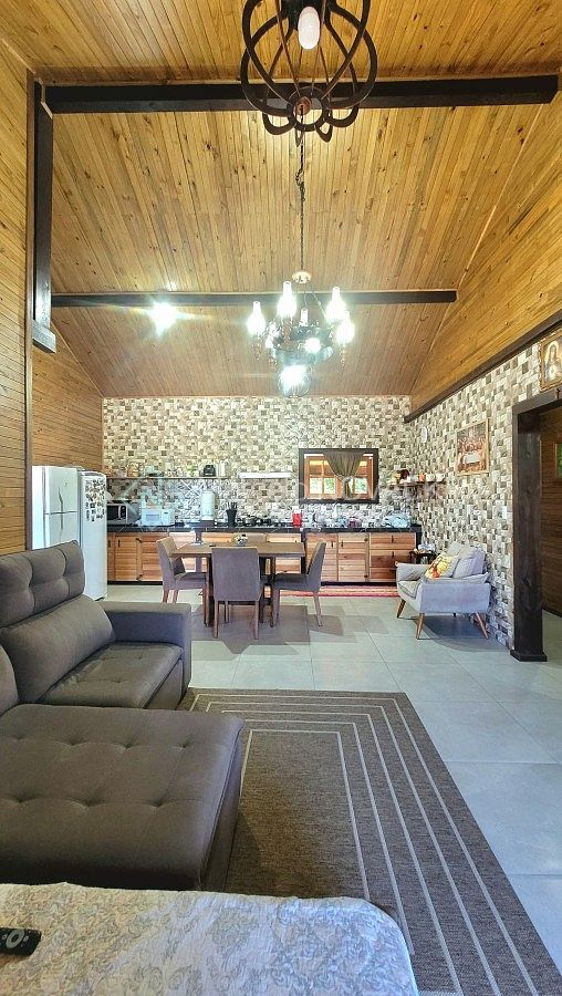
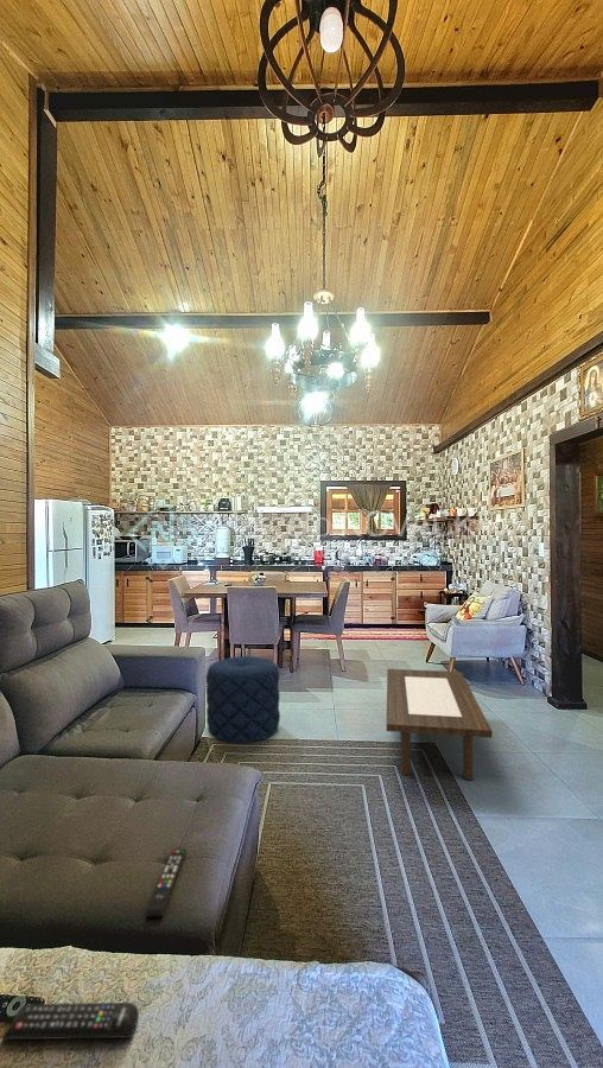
+ pouf (243, 694)
+ remote control (71, 1023)
+ coffee table (430, 716)
+ remote control (167, 878)
